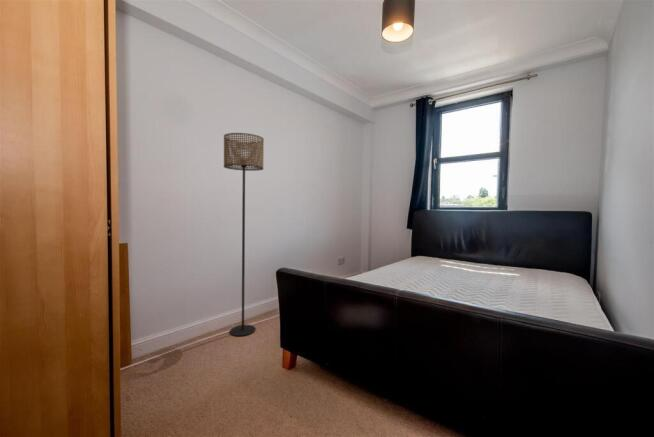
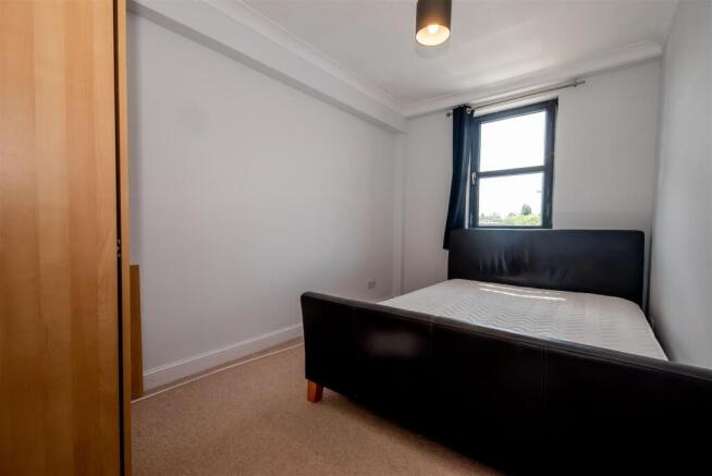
- floor lamp (243, 235)
